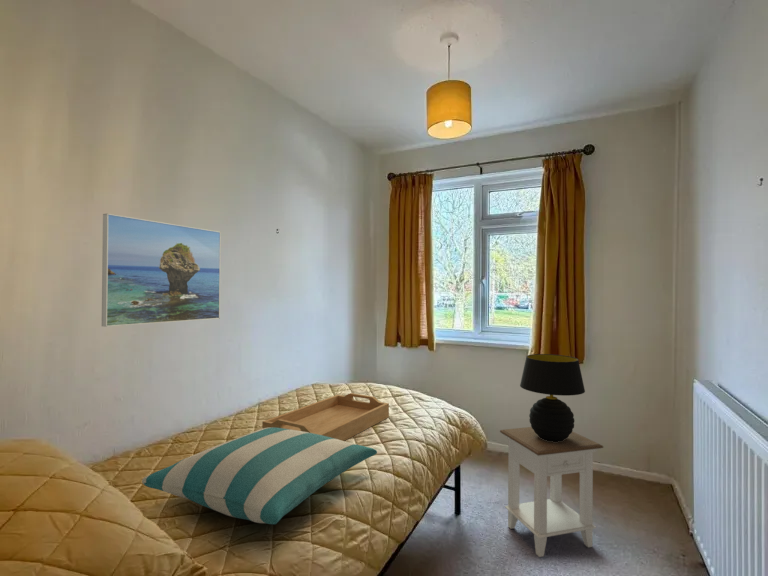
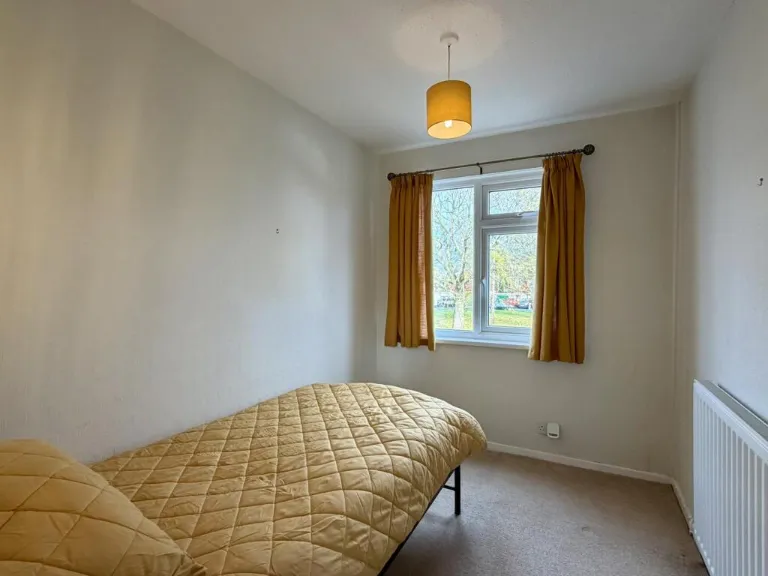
- nightstand (550, 486)
- pillow (268, 467)
- serving tray (330, 416)
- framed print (168, 272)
- table lamp (551, 397)
